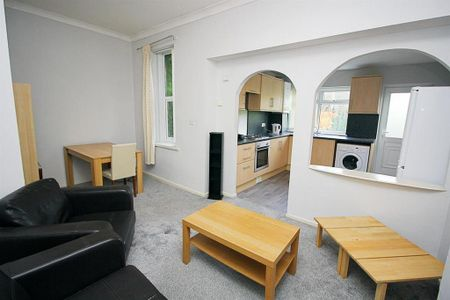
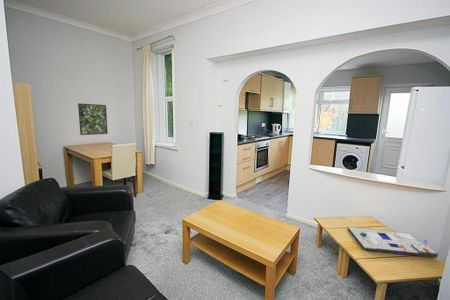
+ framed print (93, 119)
+ board game (388, 236)
